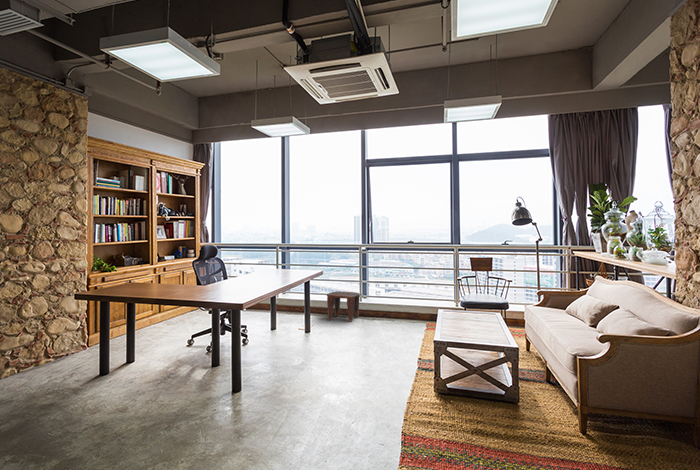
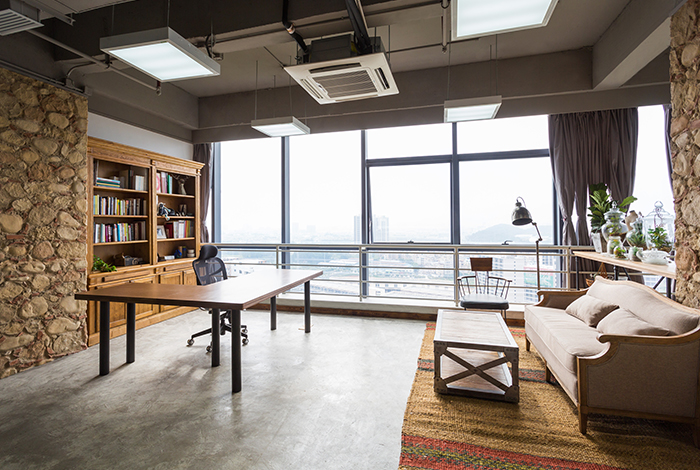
- stool (339, 305)
